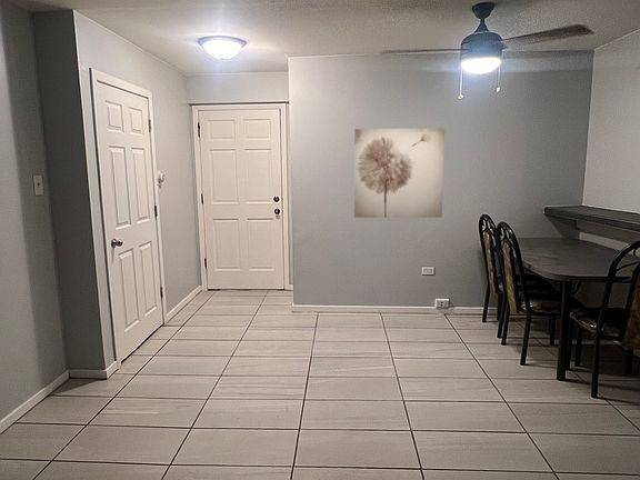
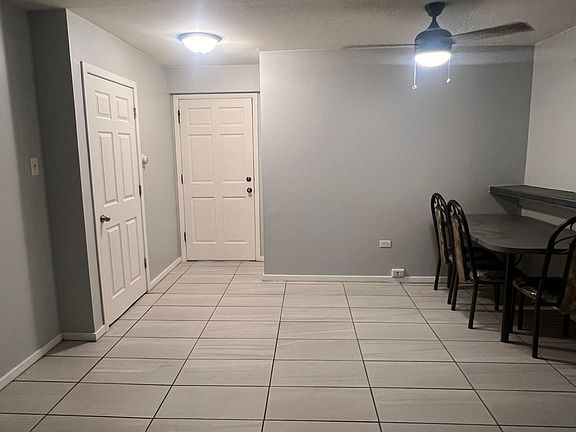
- wall art (398, 173)
